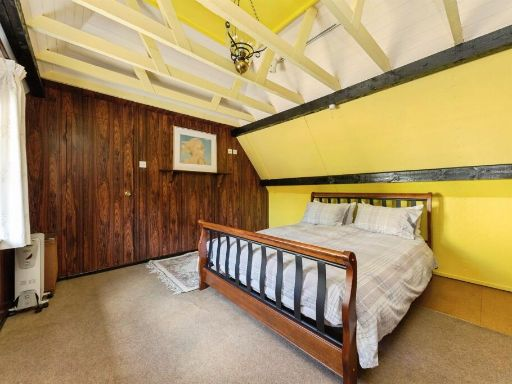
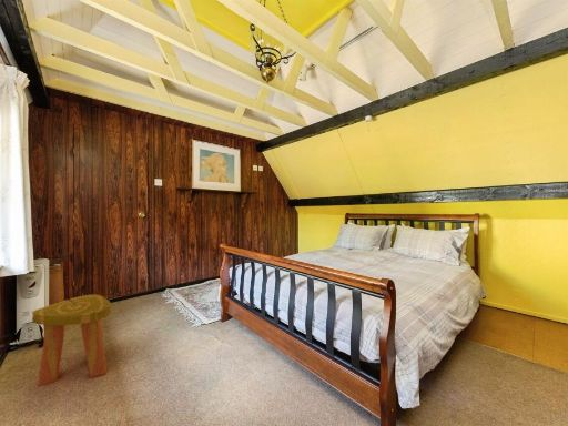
+ stool (82, 337)
